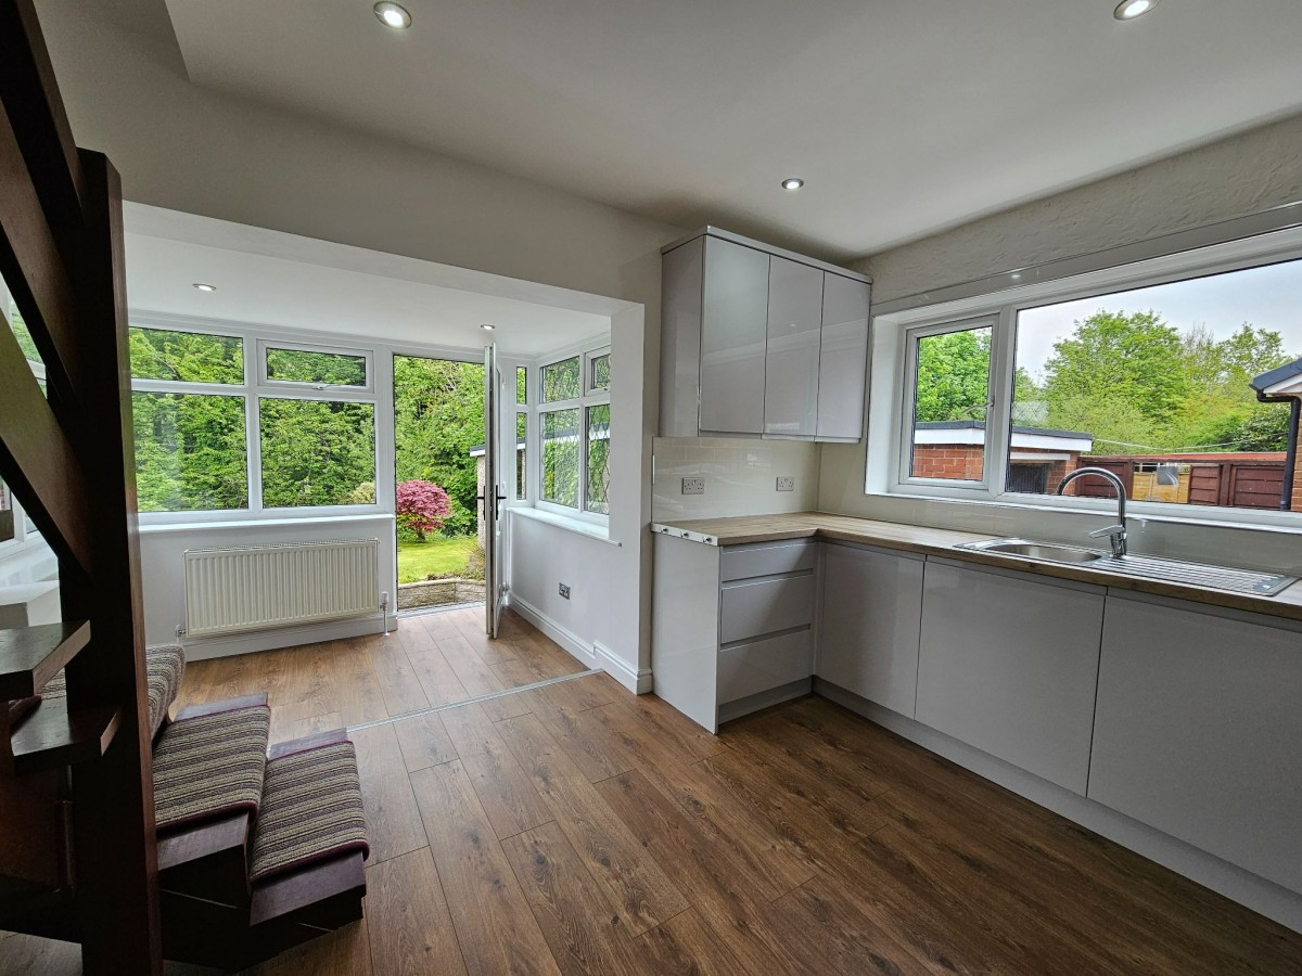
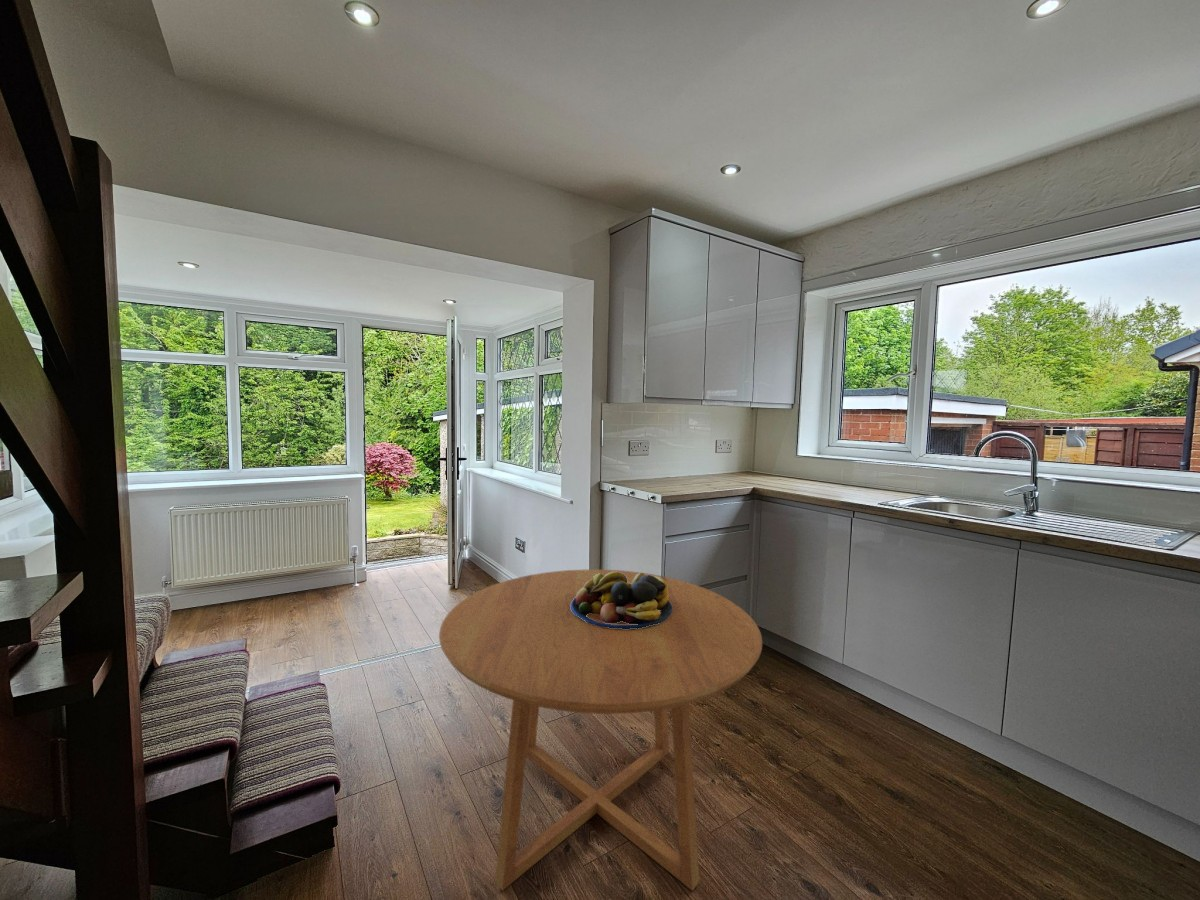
+ dining table (598, 712)
+ fruit bowl (621, 588)
